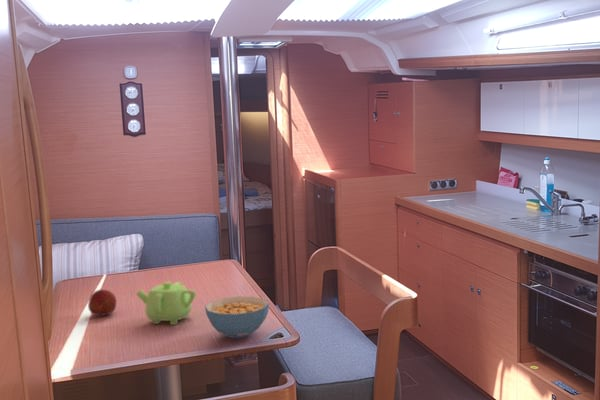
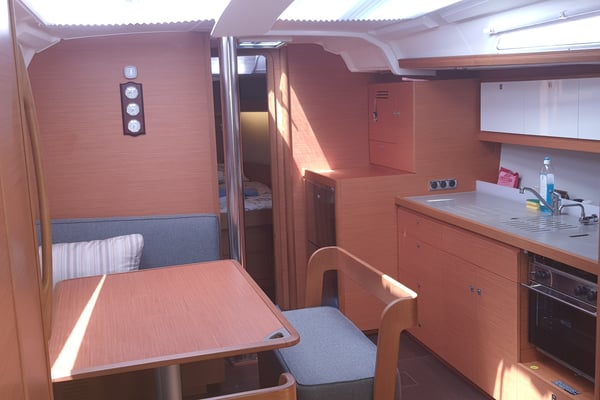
- cereal bowl (237, 320)
- teapot (166, 301)
- fruit (102, 302)
